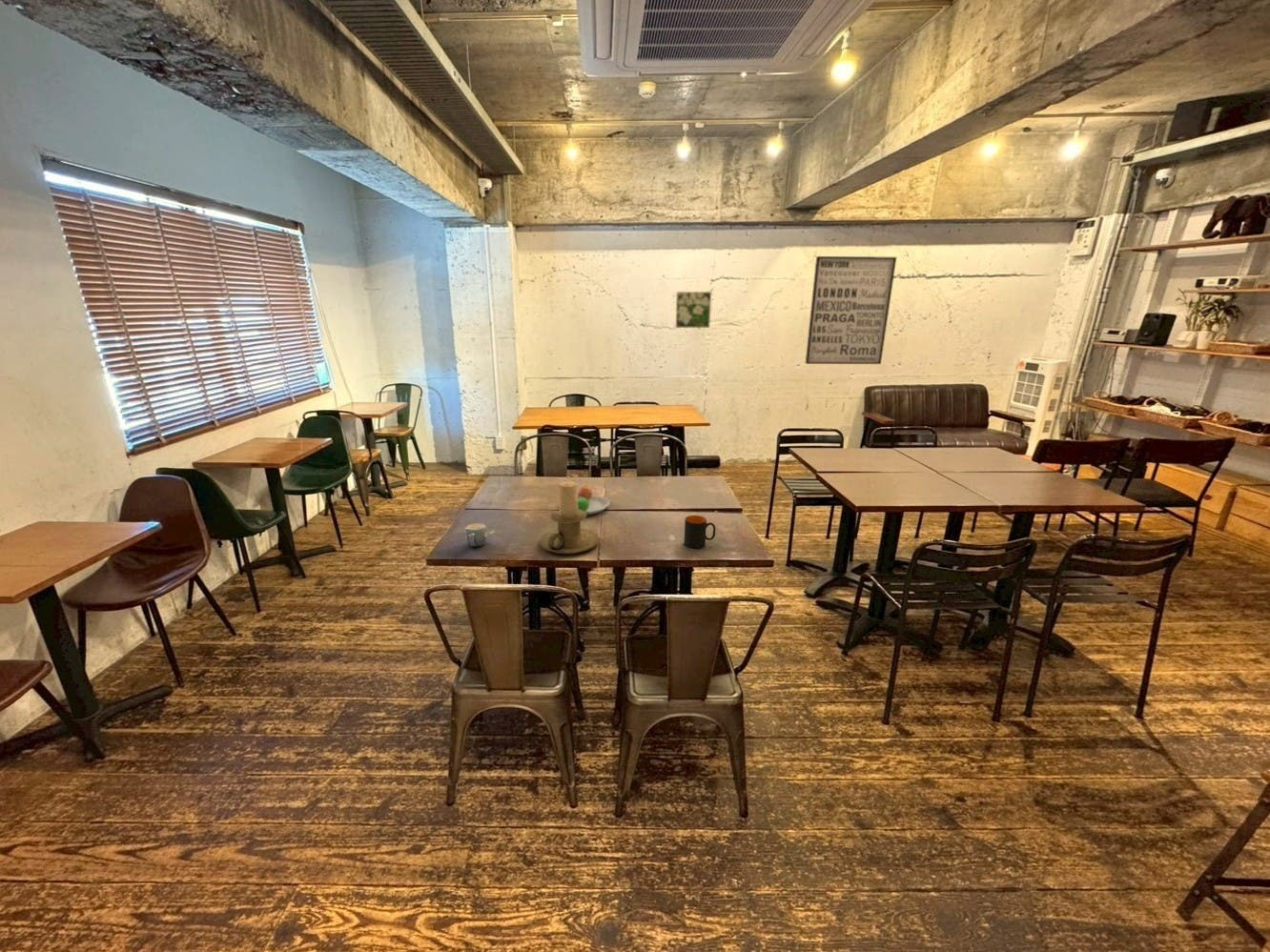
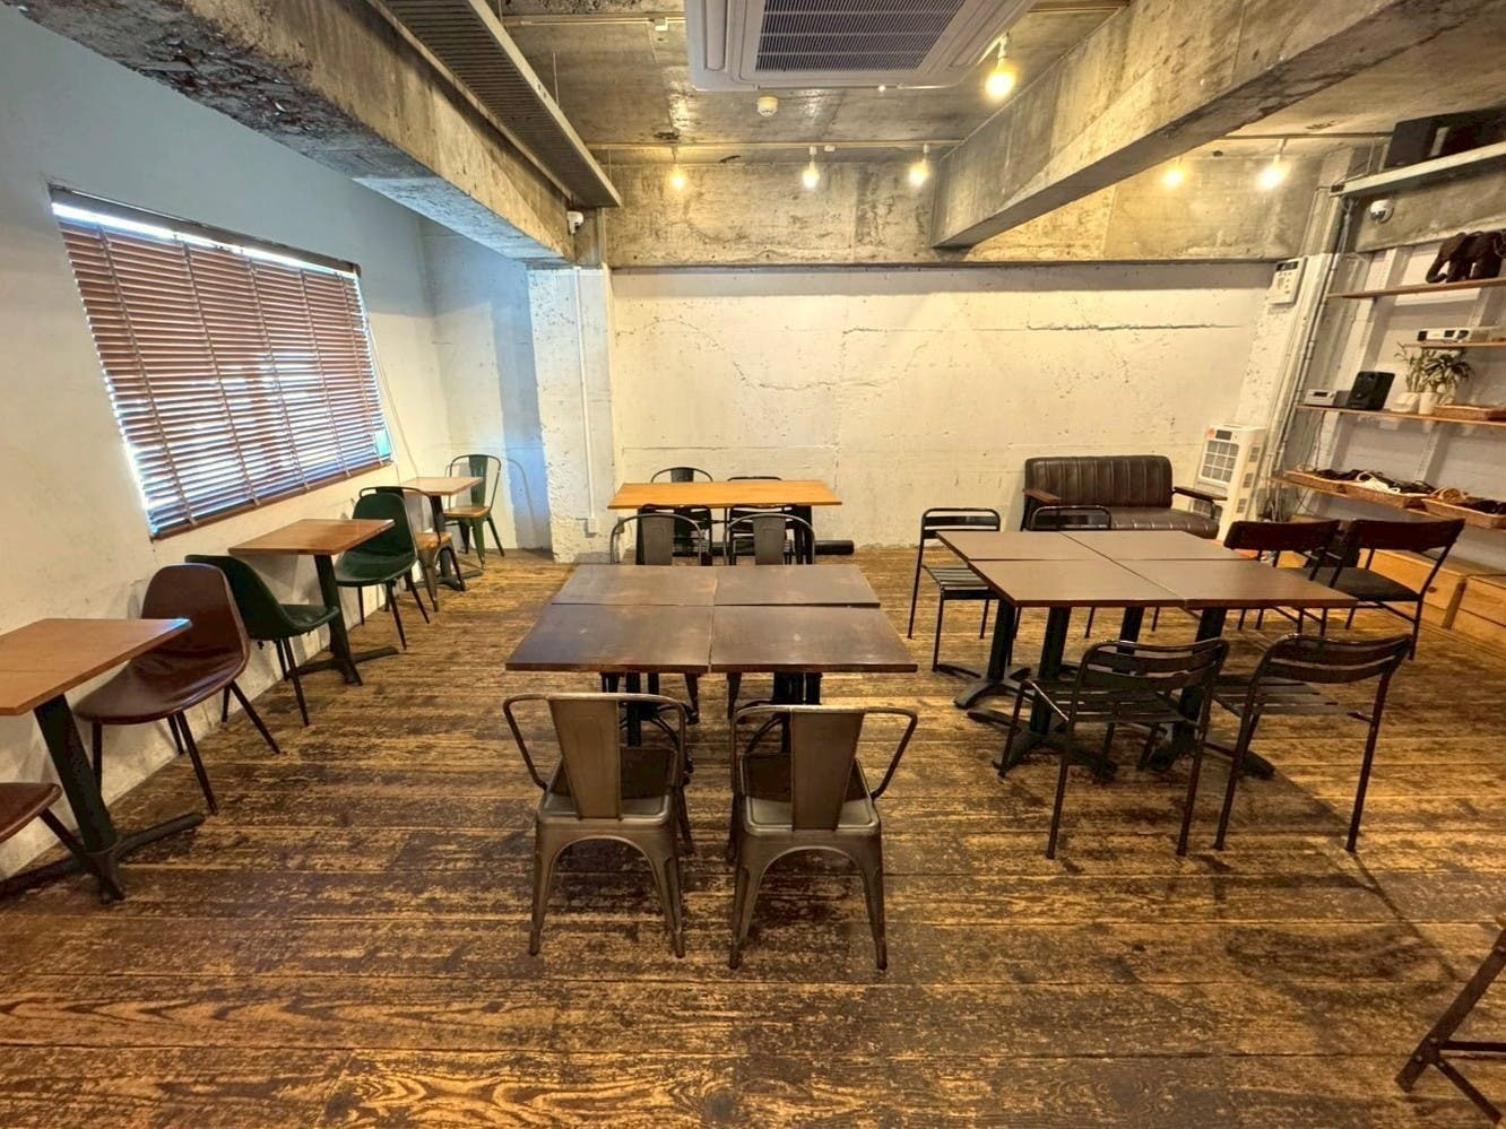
- mug (475, 537)
- fruit bowl (584, 498)
- mug (700, 531)
- candle holder (568, 514)
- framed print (693, 310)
- wall art (849, 312)
